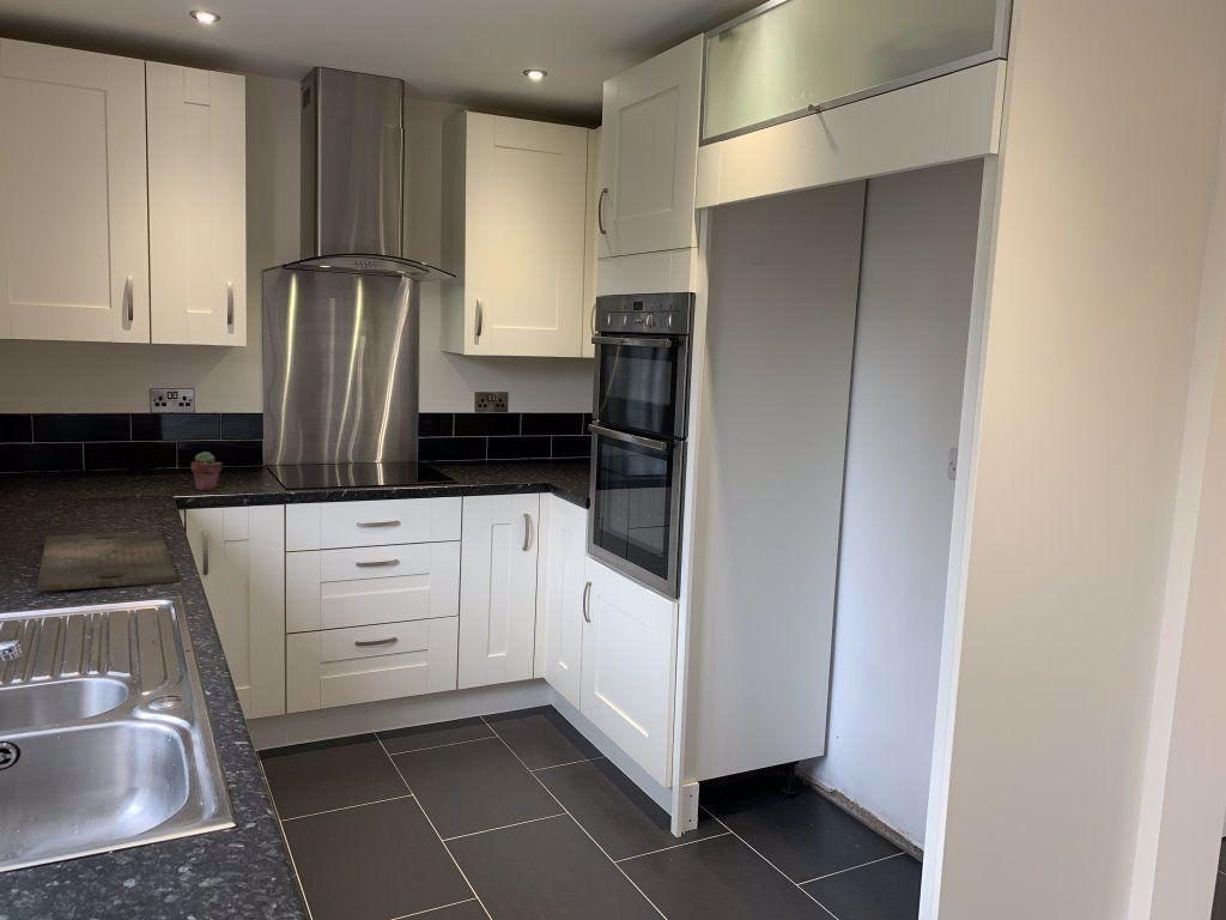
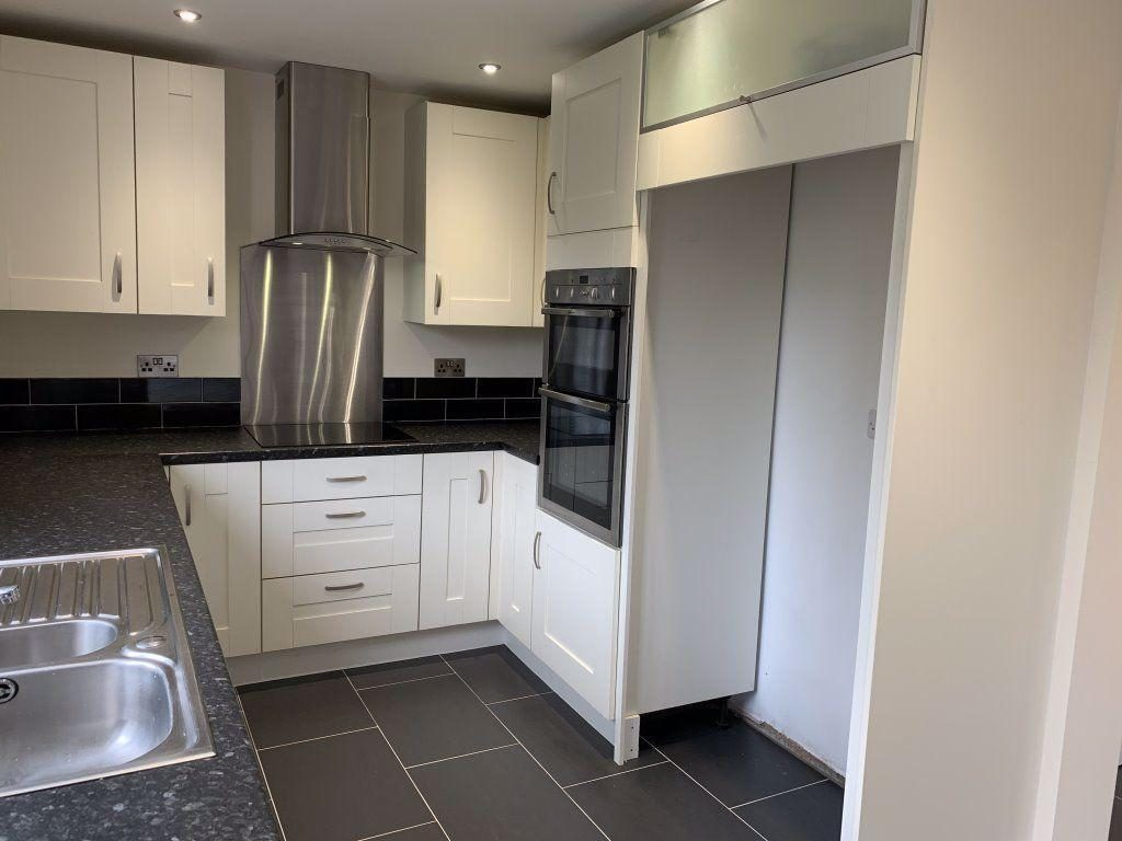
- potted succulent (206, 470)
- cutting board (107, 557)
